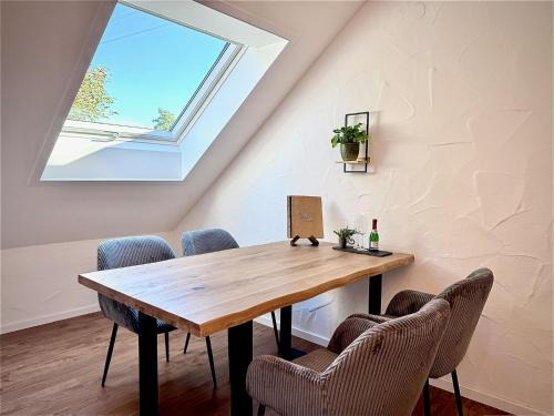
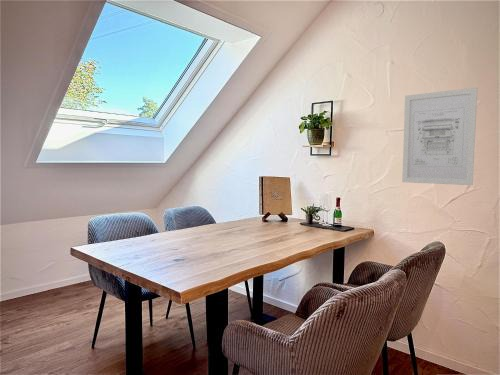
+ wall art (437, 138)
